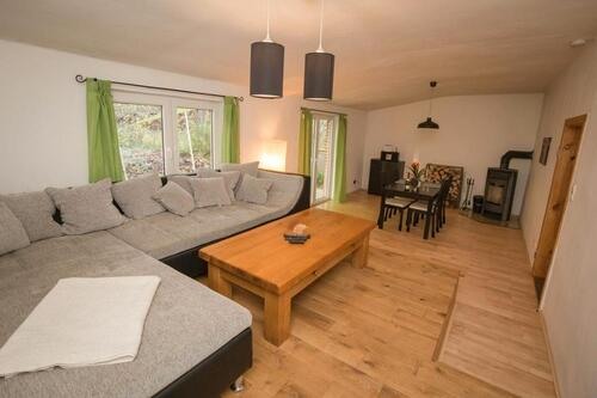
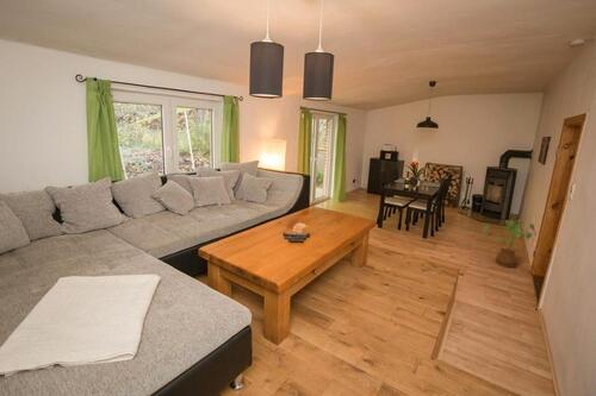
+ house plant (505, 243)
